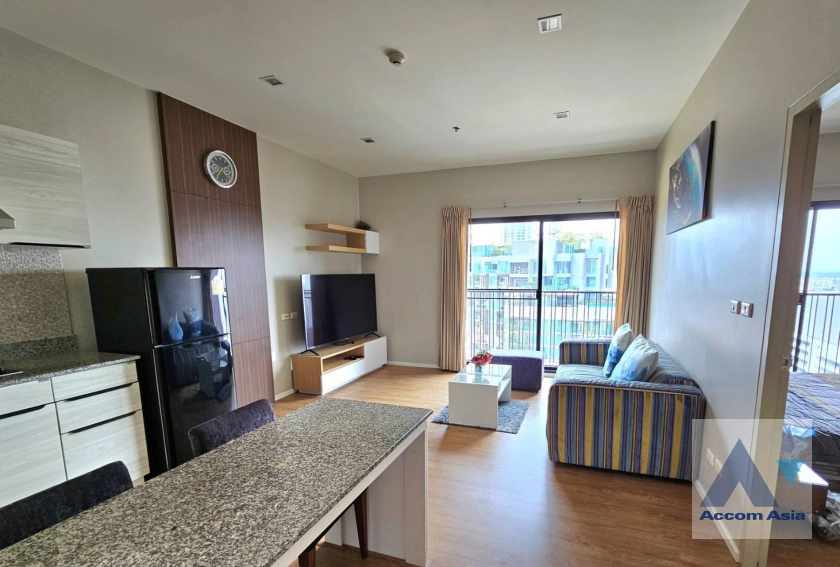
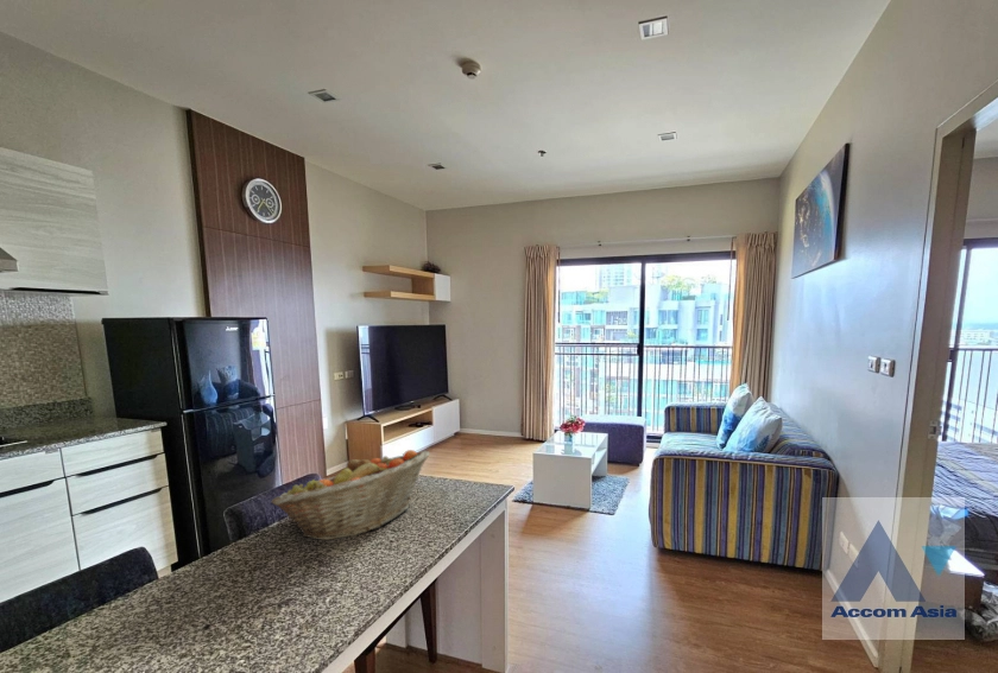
+ fruit basket (358, 485)
